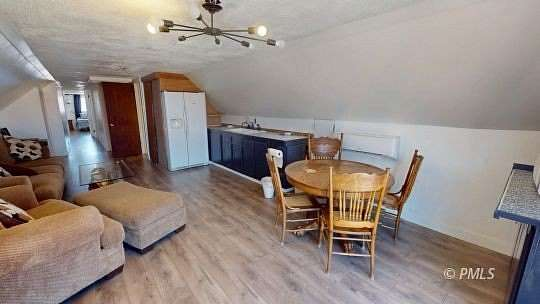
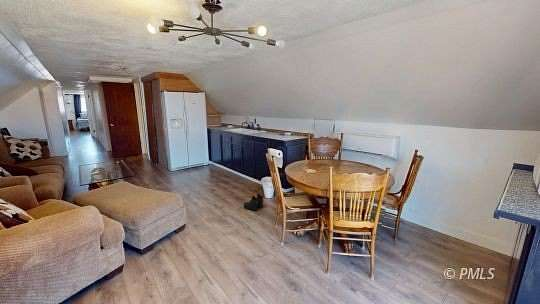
+ boots (253, 200)
